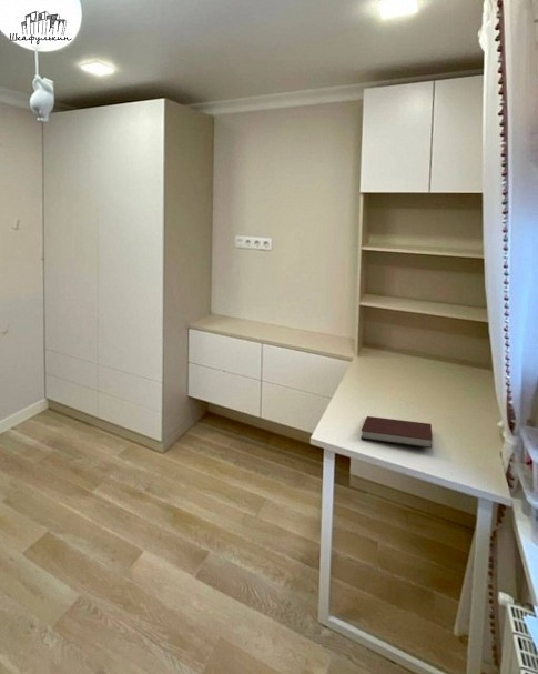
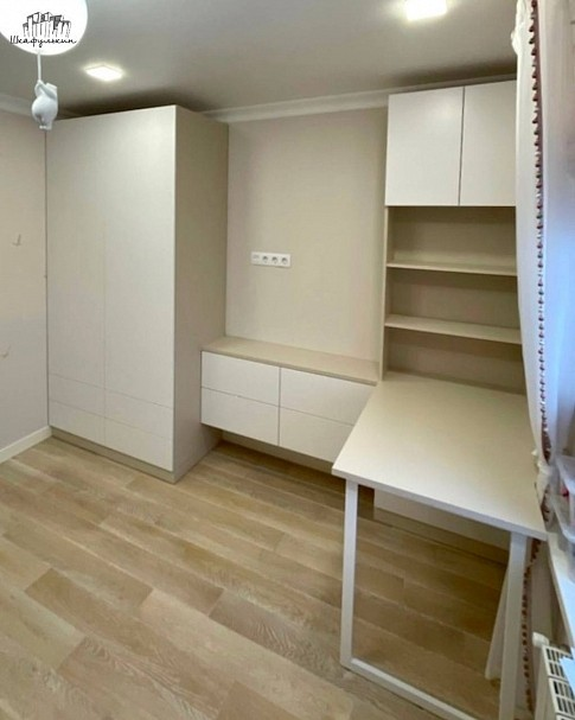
- notebook (396, 431)
